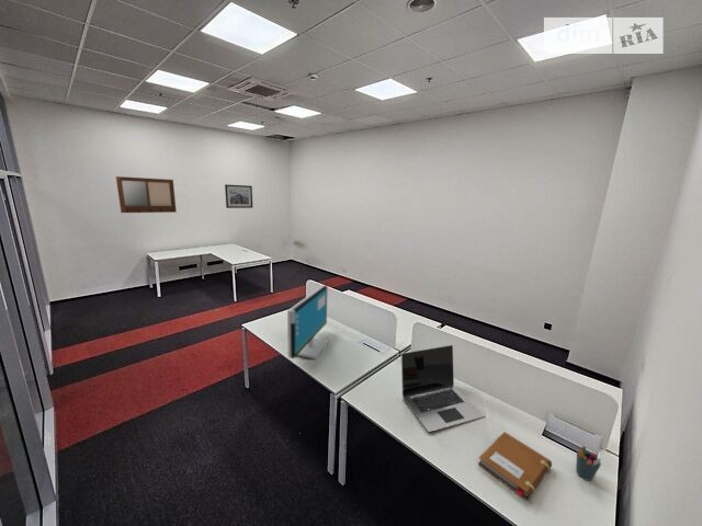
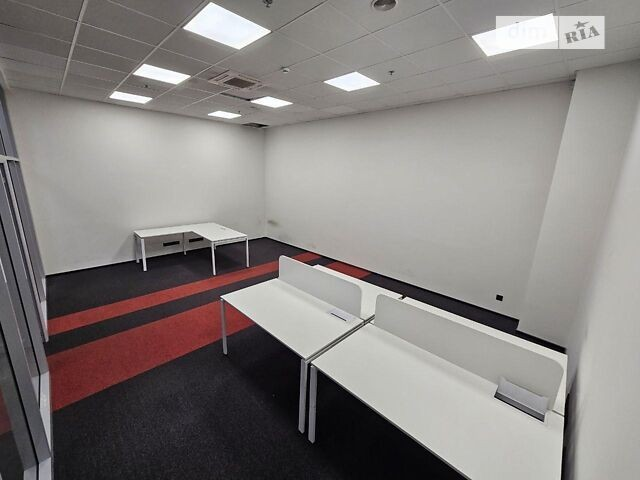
- computer monitor (310, 322)
- writing board (148, 195)
- notebook (514, 462)
- laptop (441, 384)
- pen holder (587, 461)
- wall art (239, 196)
